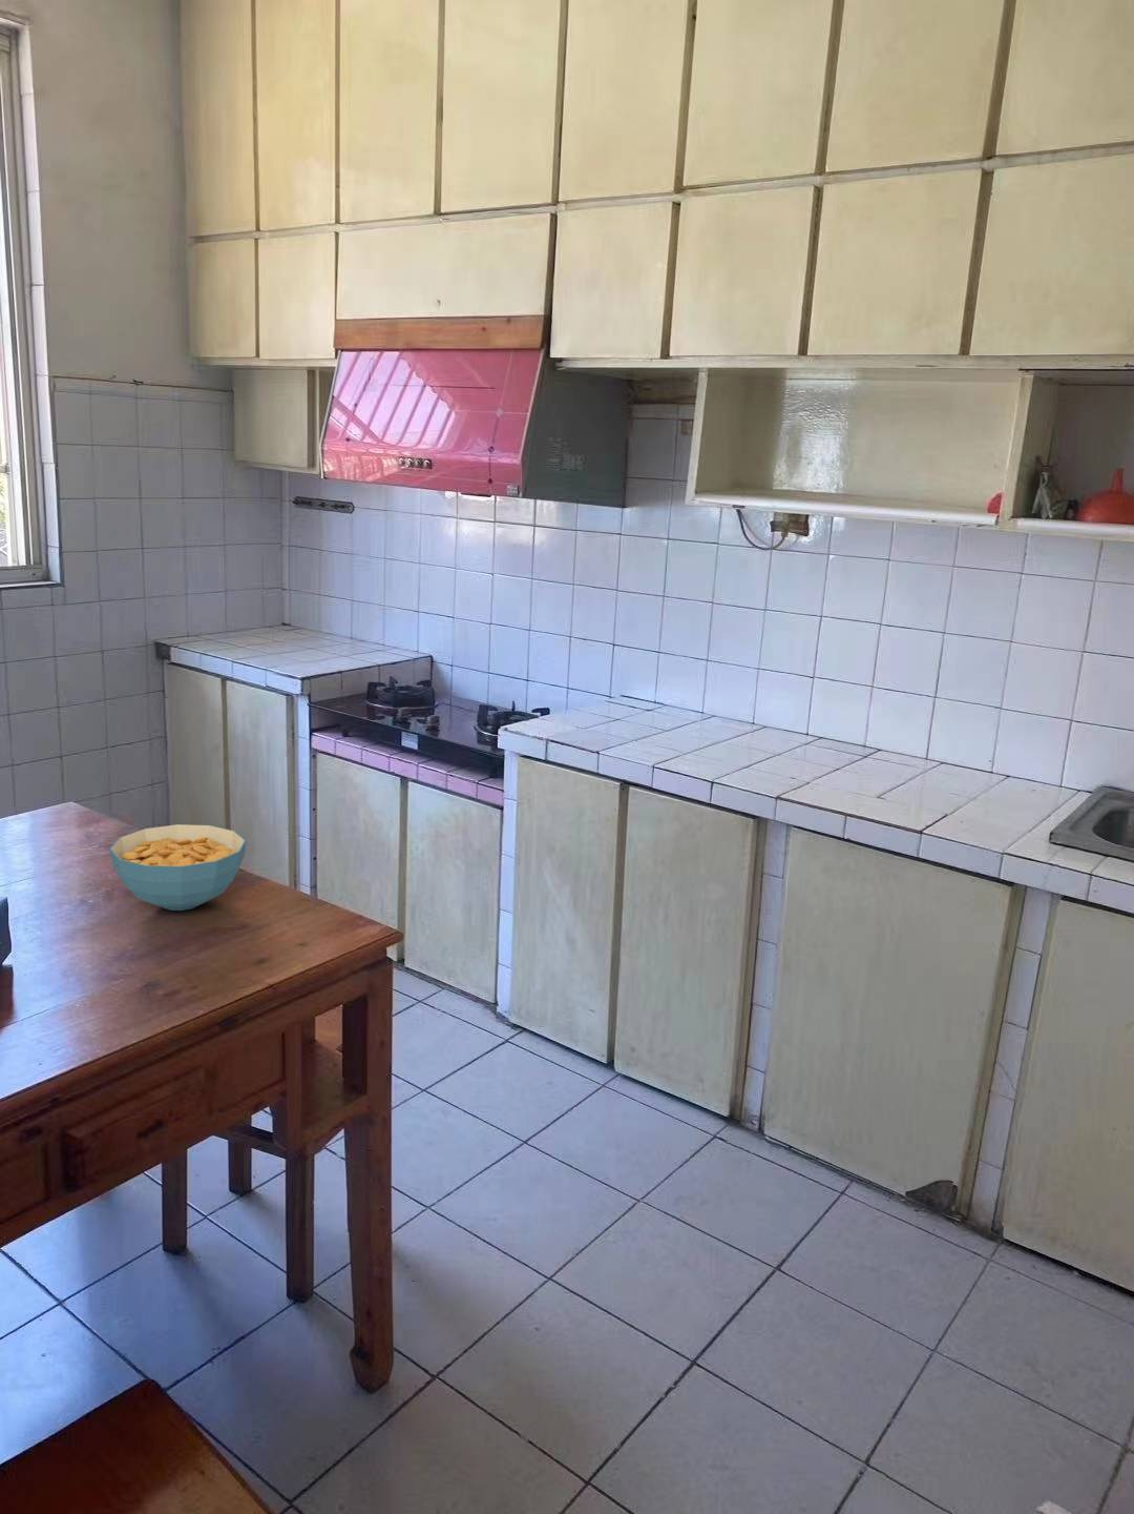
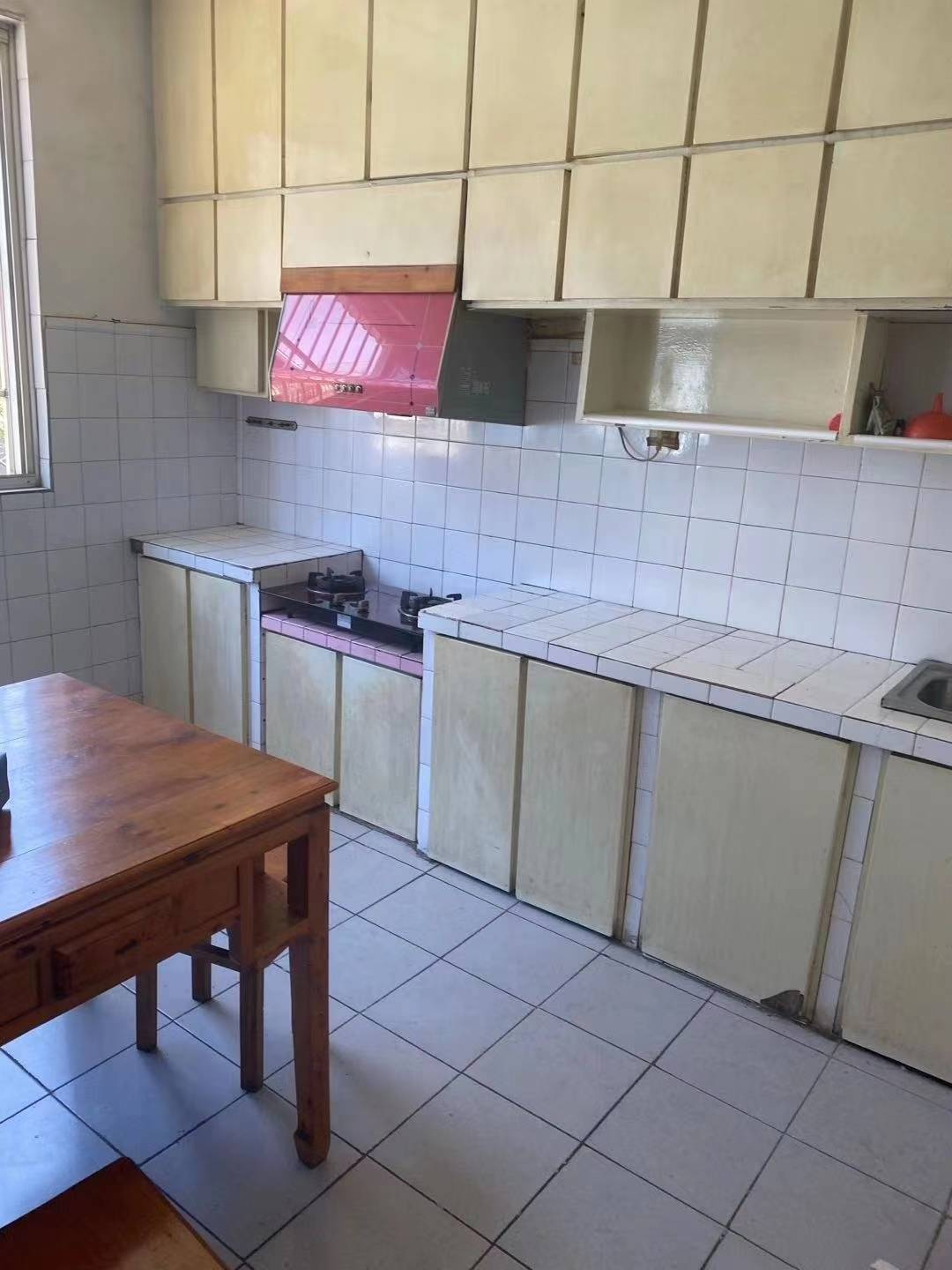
- cereal bowl (180, 874)
